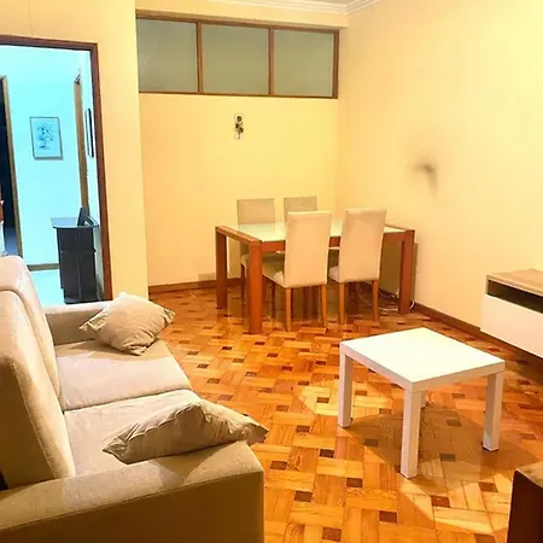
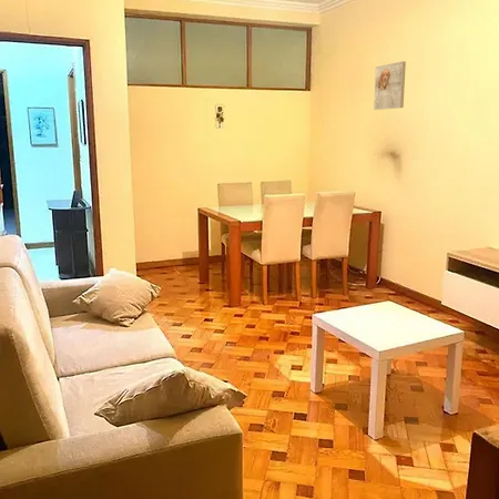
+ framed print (388, 86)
